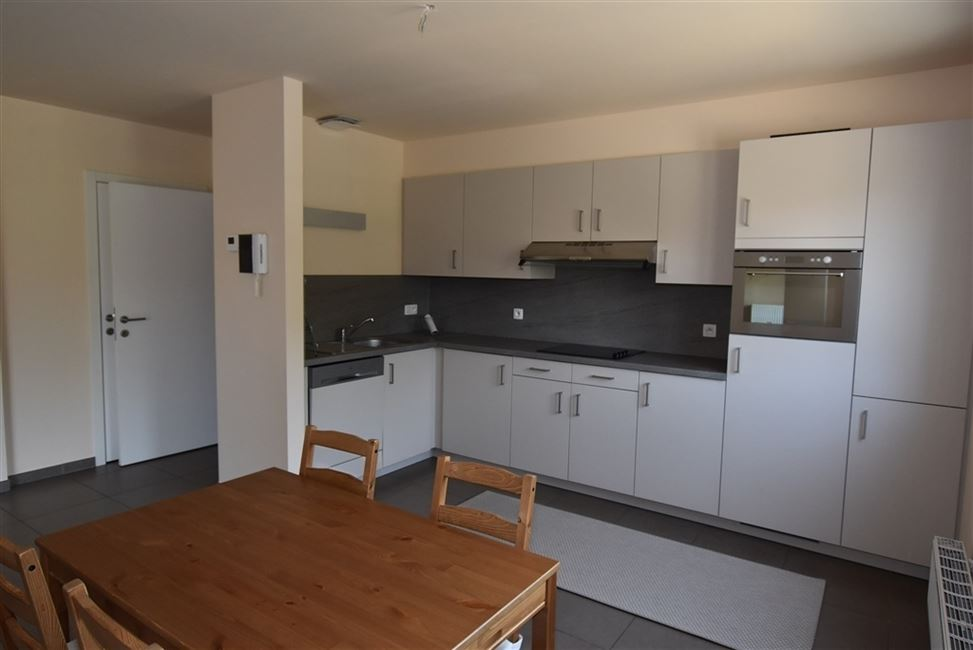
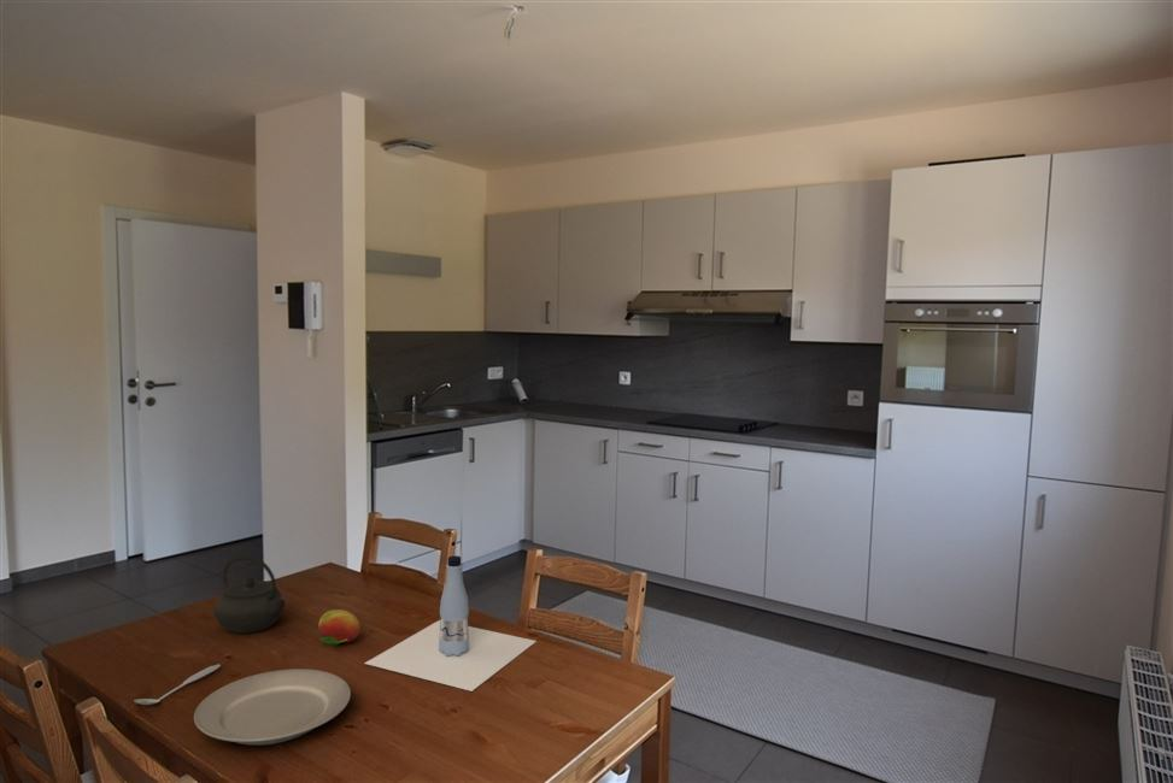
+ spoon (181, 684)
+ plate (275, 710)
+ kettle (253, 590)
+ fruit (339, 625)
+ bottle (453, 605)
